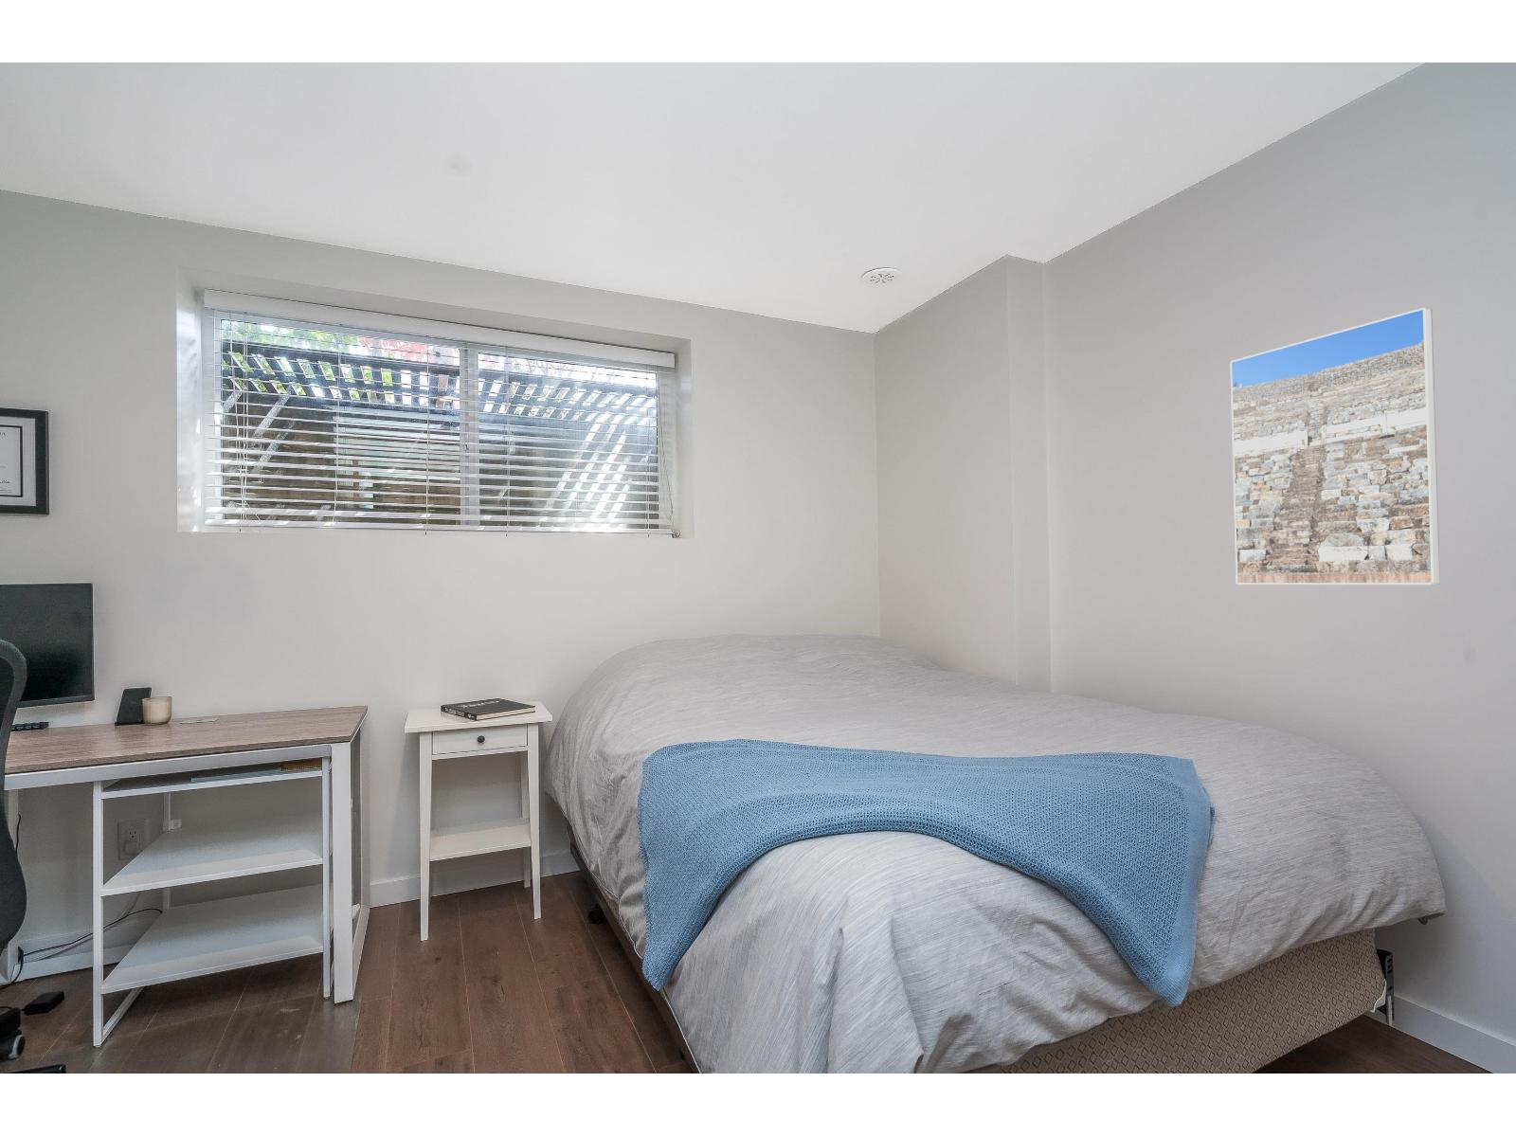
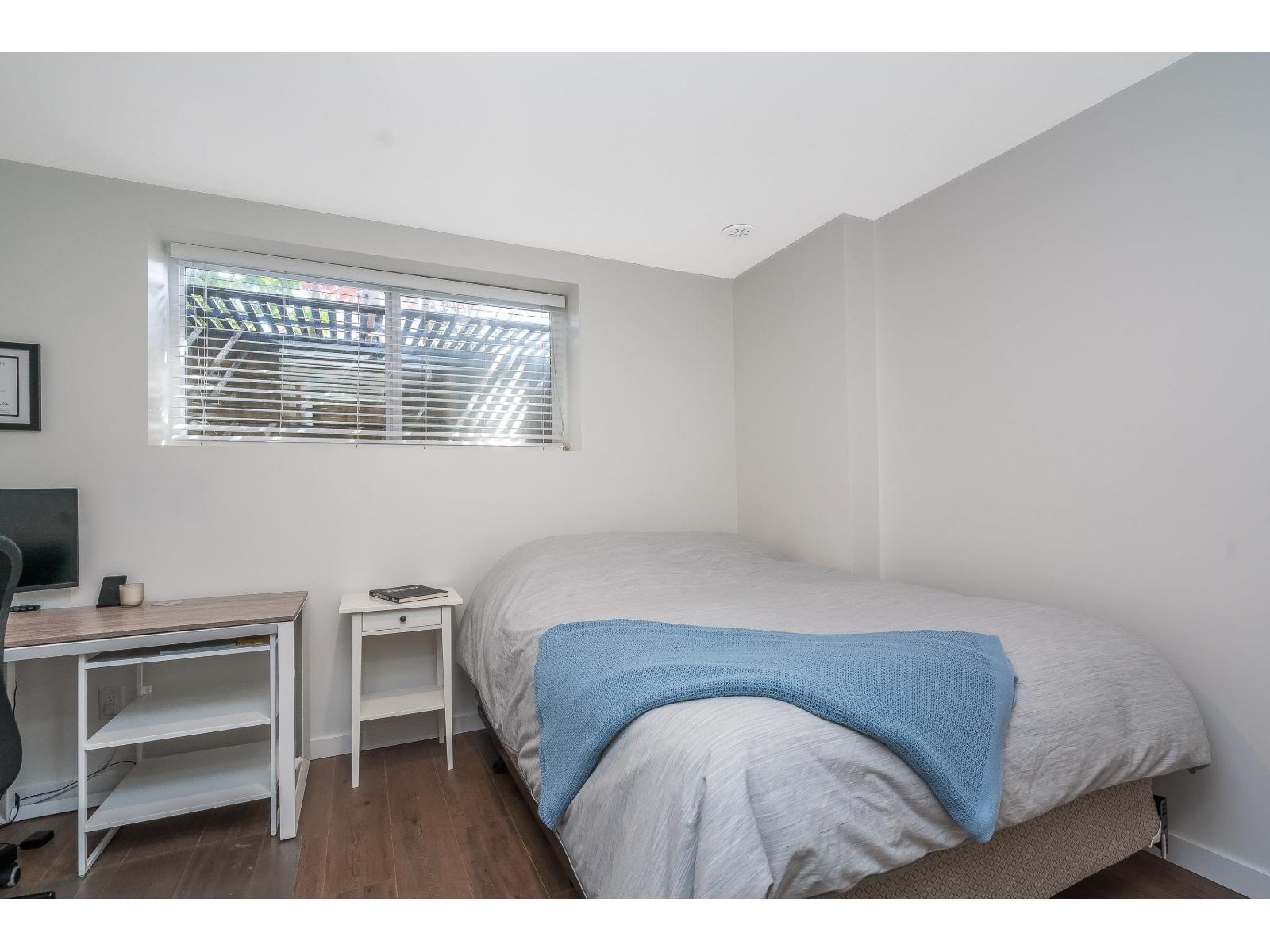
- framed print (1324, 461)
